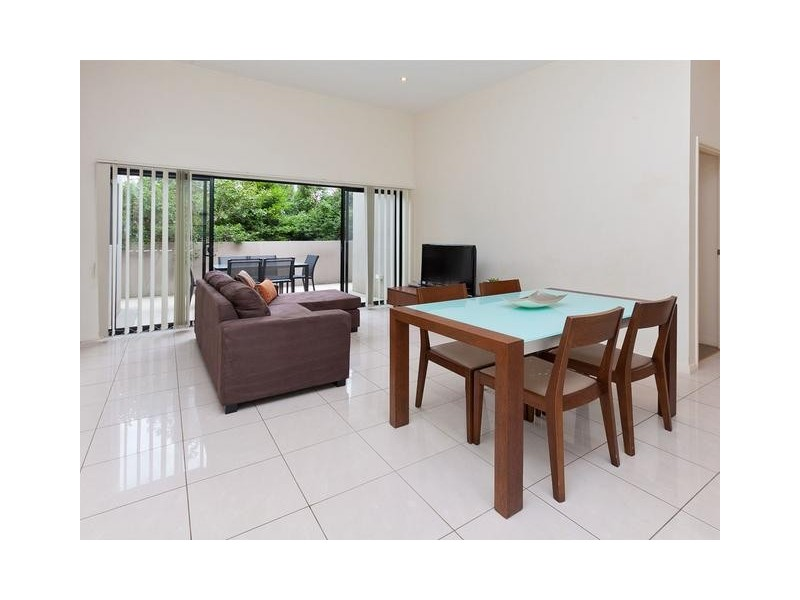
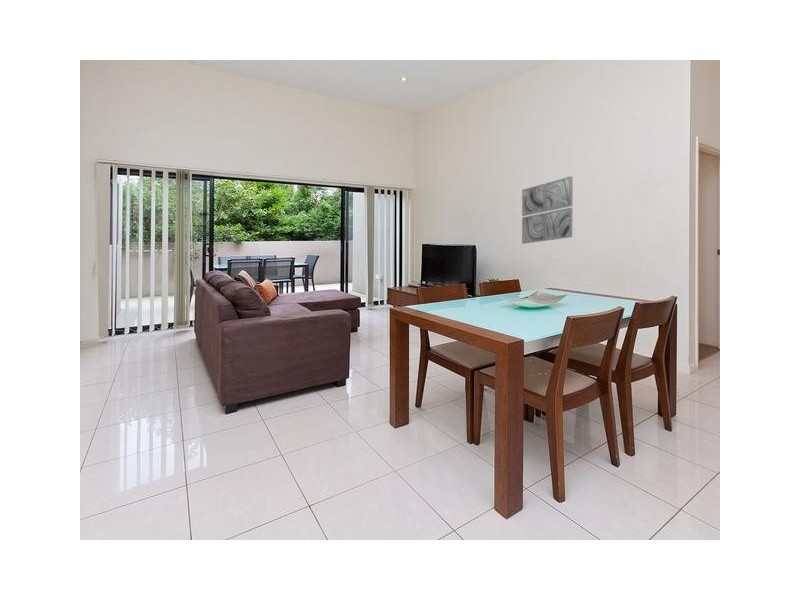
+ wall art (545, 211)
